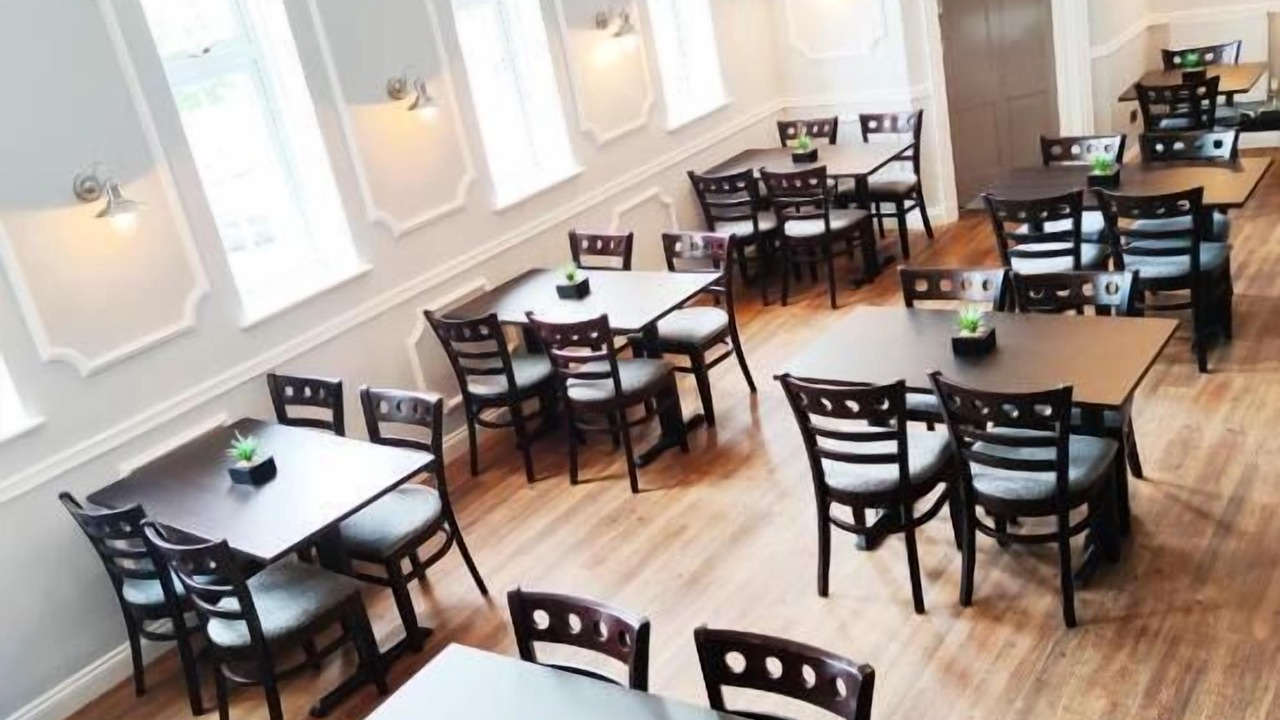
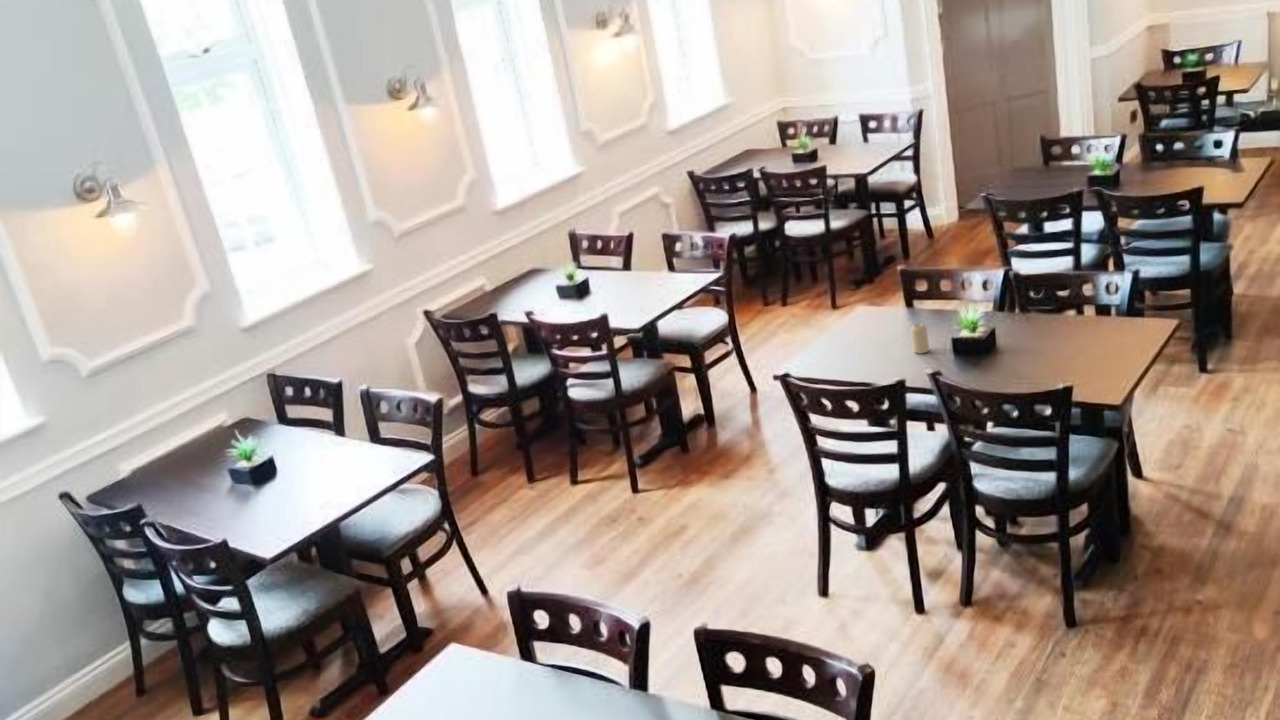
+ candle (919, 337)
